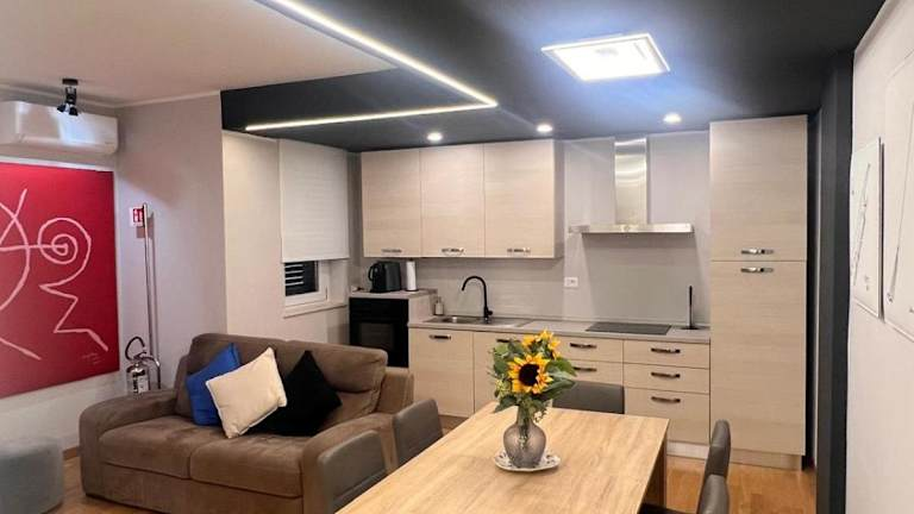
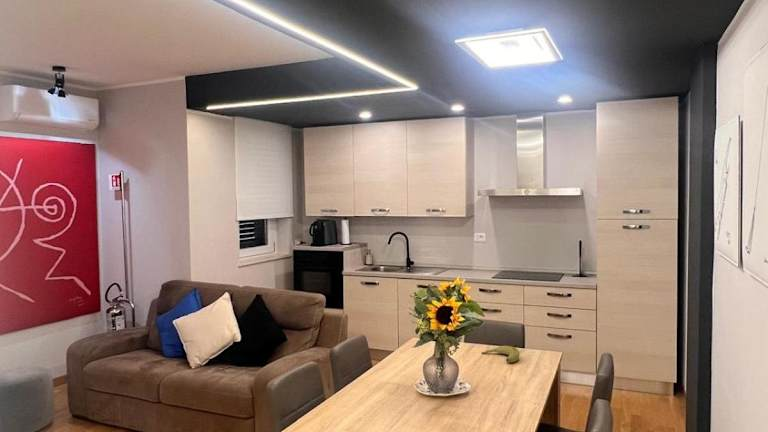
+ banana (500, 352)
